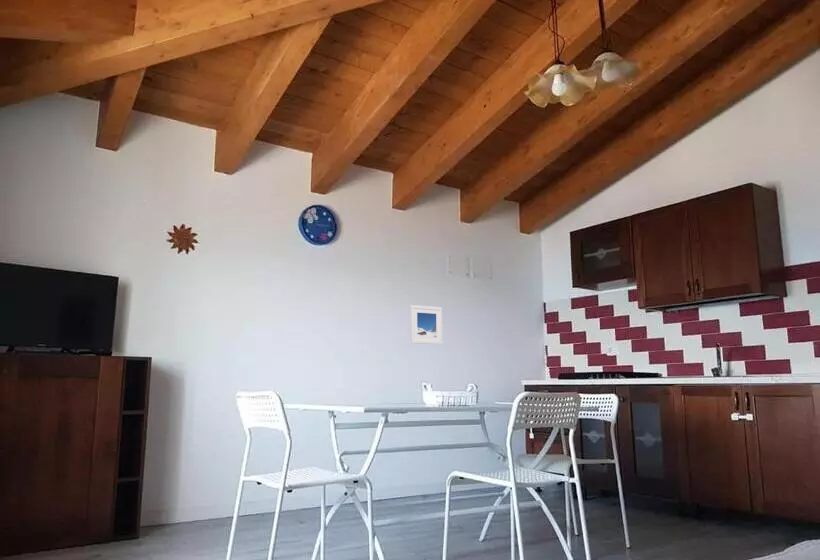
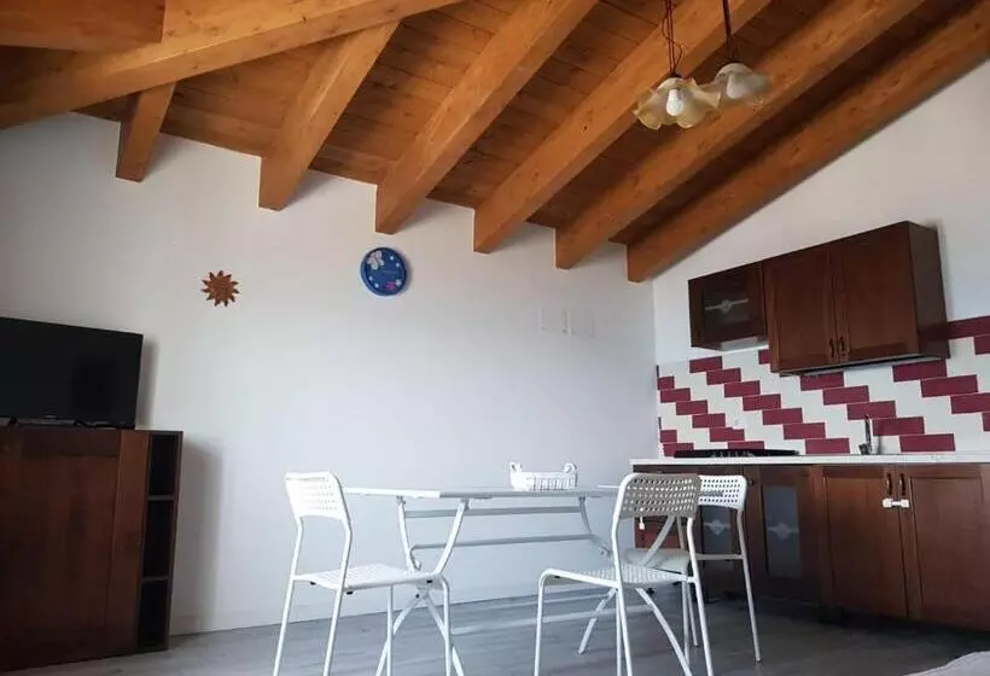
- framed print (426, 325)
